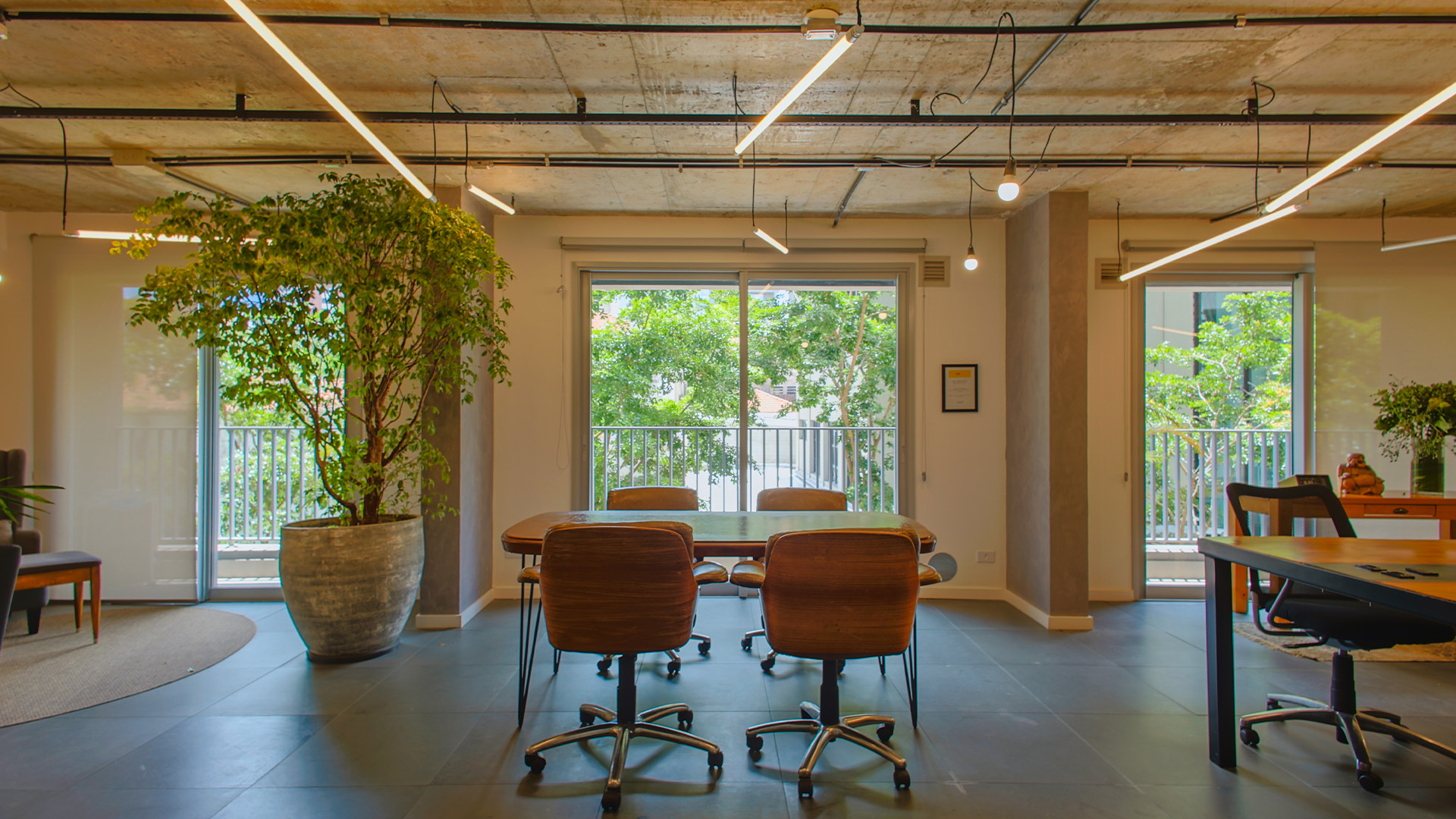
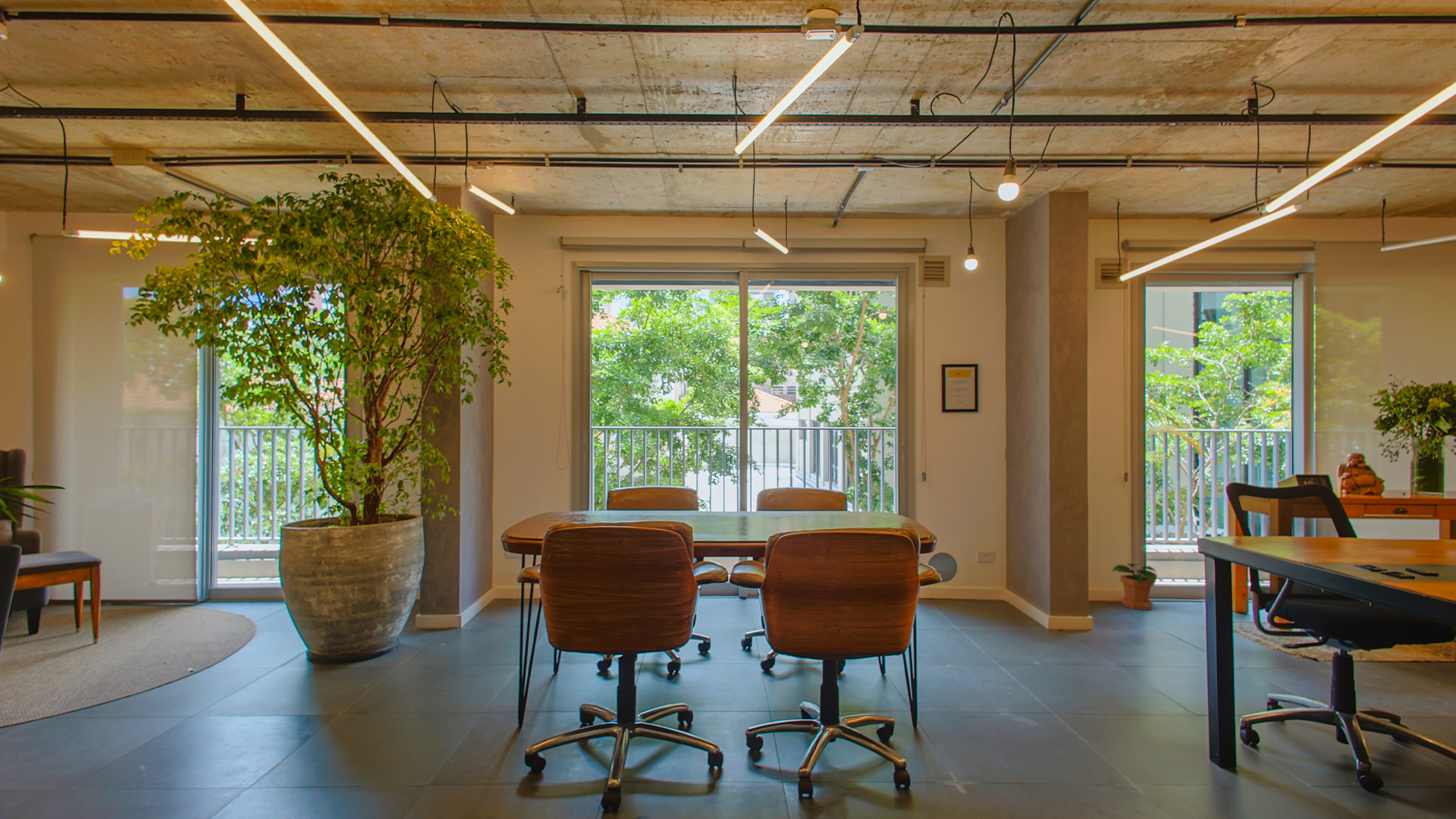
+ potted plant (1137, 586)
